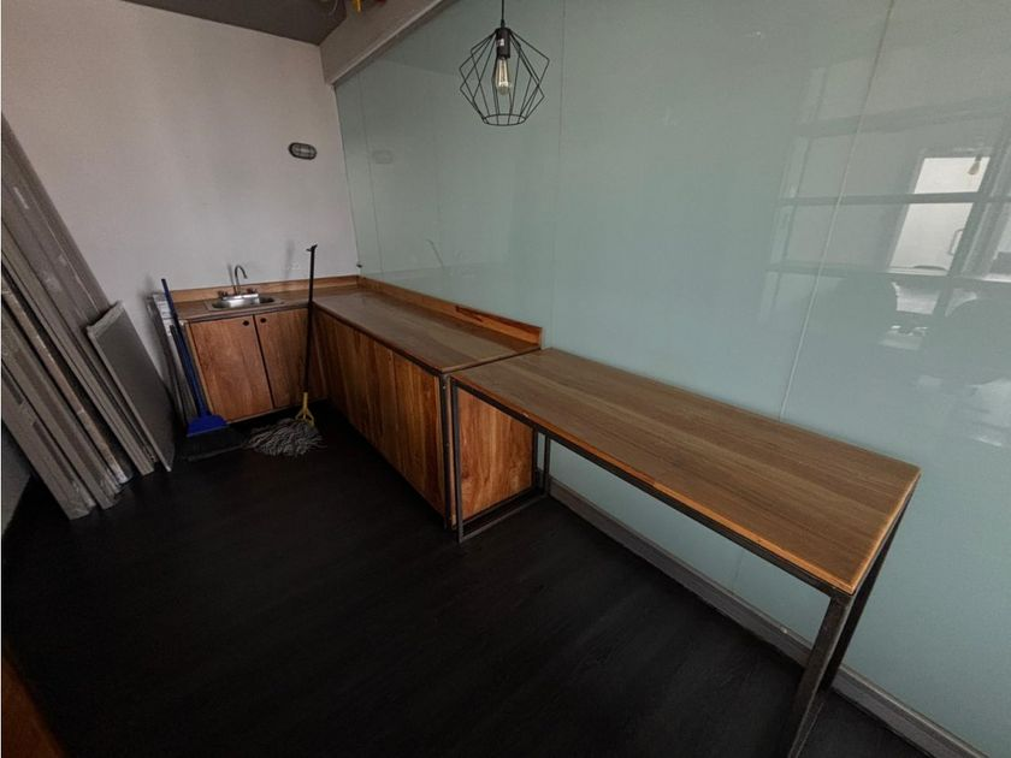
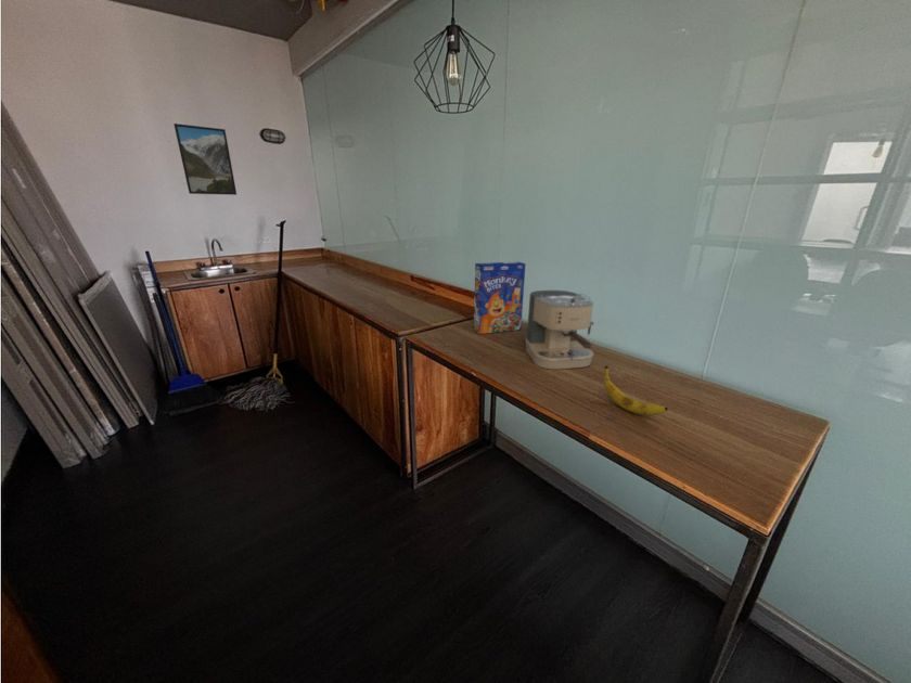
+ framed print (207, 160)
+ coffee maker (562, 327)
+ banana (631, 398)
+ cereal box (498, 297)
